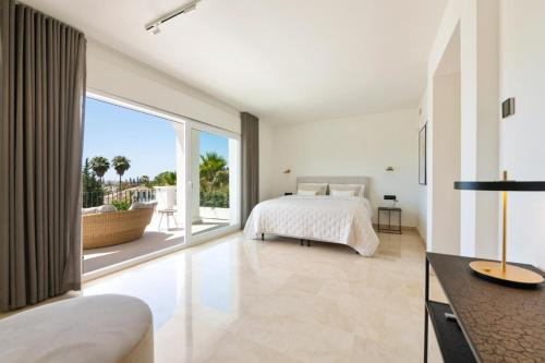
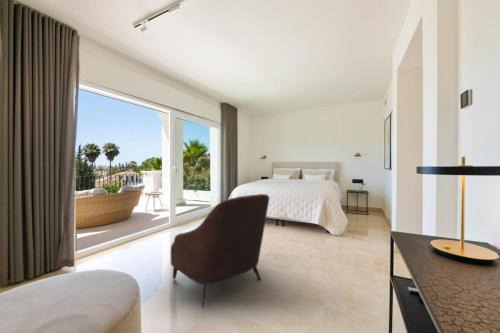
+ armchair (222, 236)
